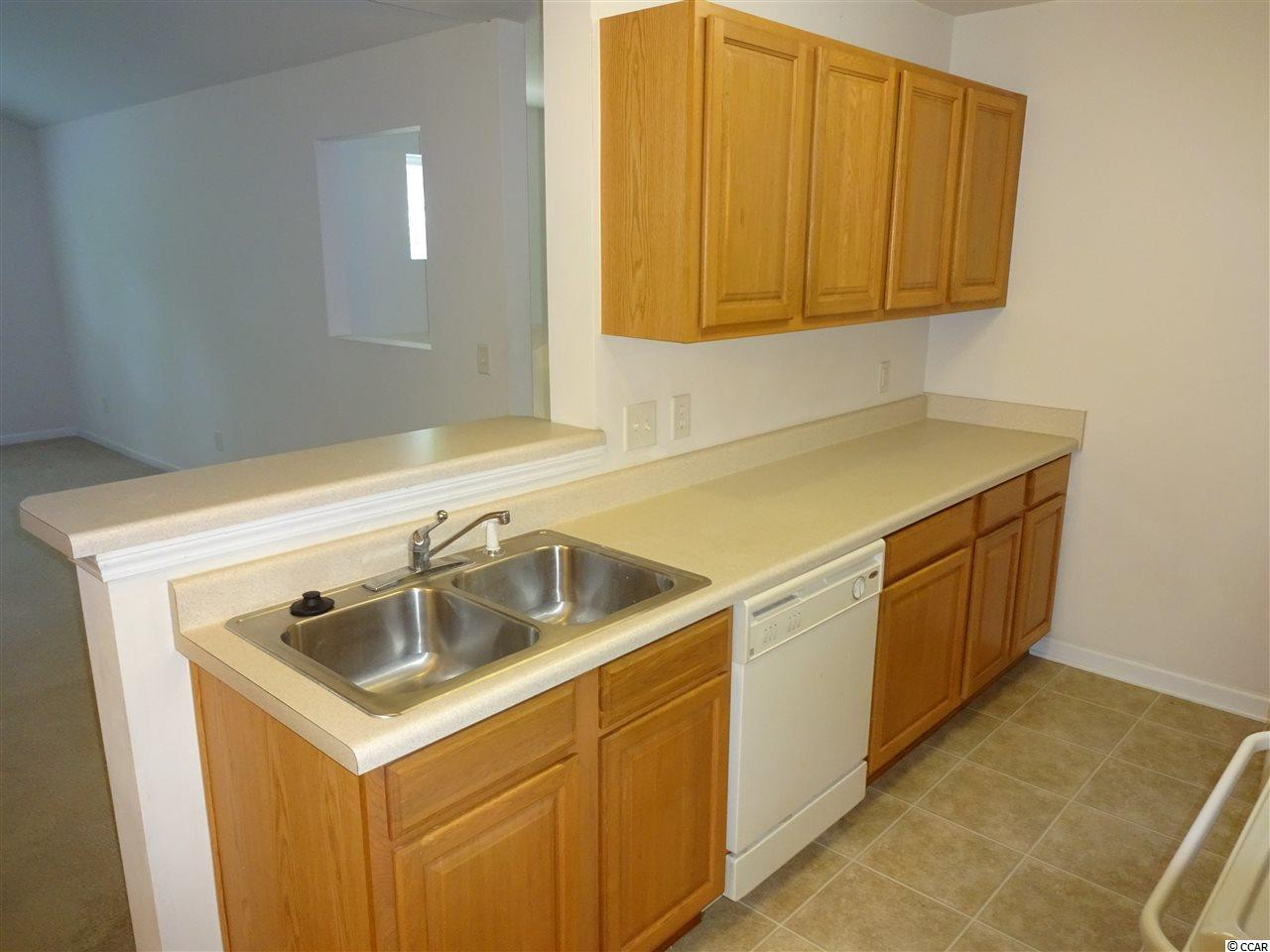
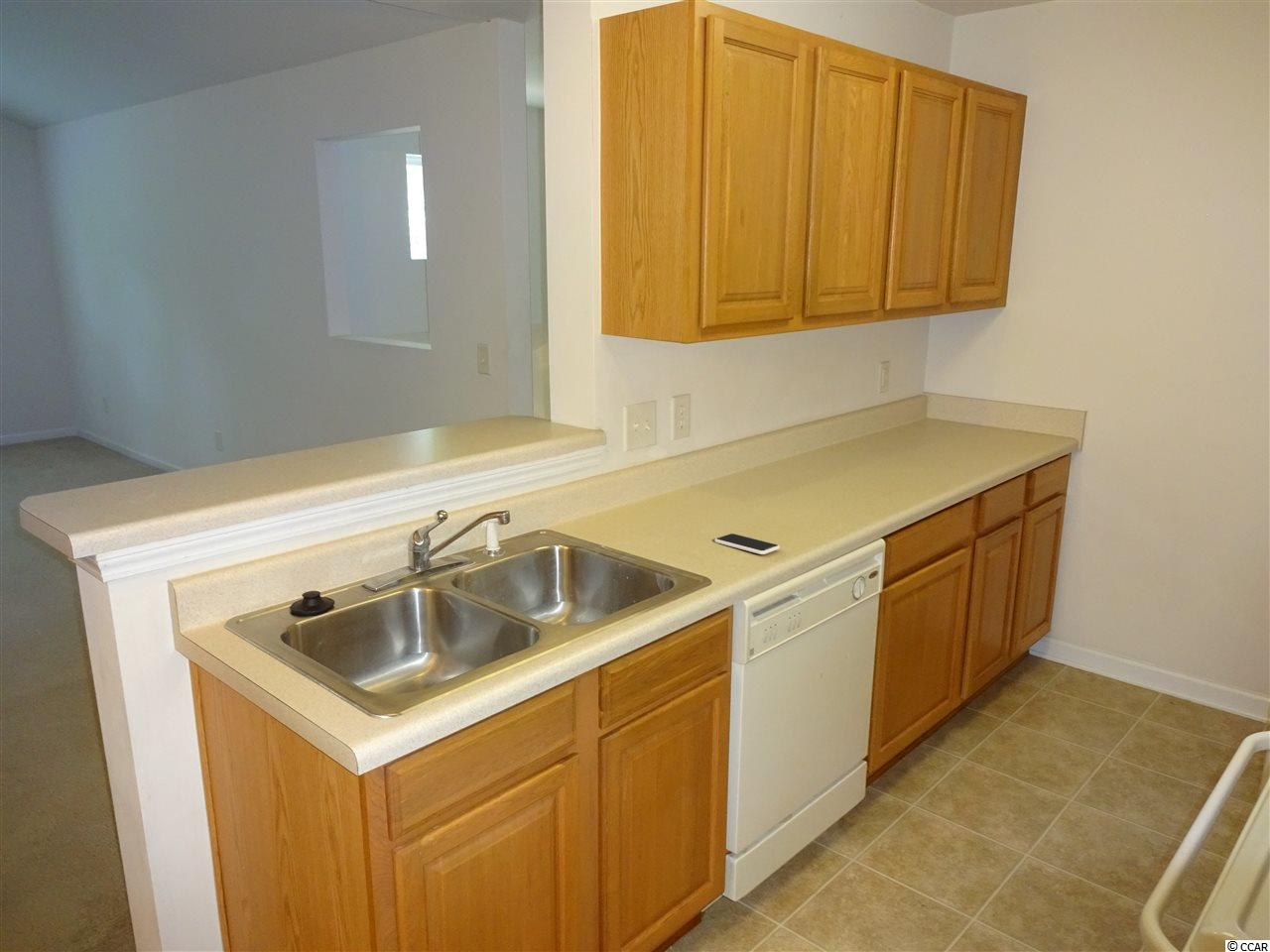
+ smartphone (746, 543)
